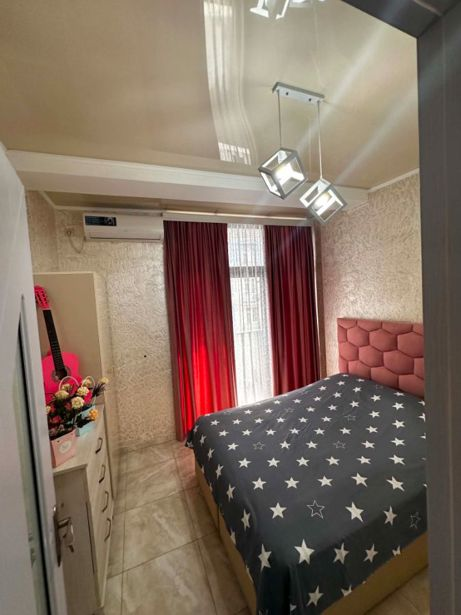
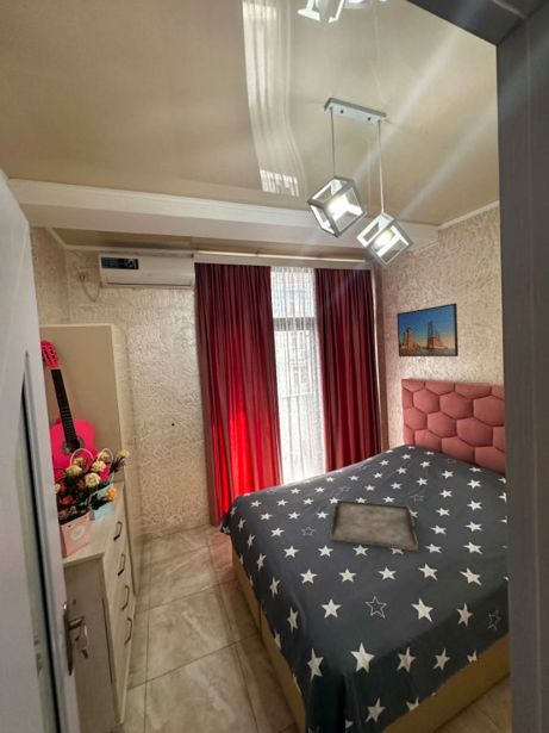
+ serving tray (372, 517)
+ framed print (424, 333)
